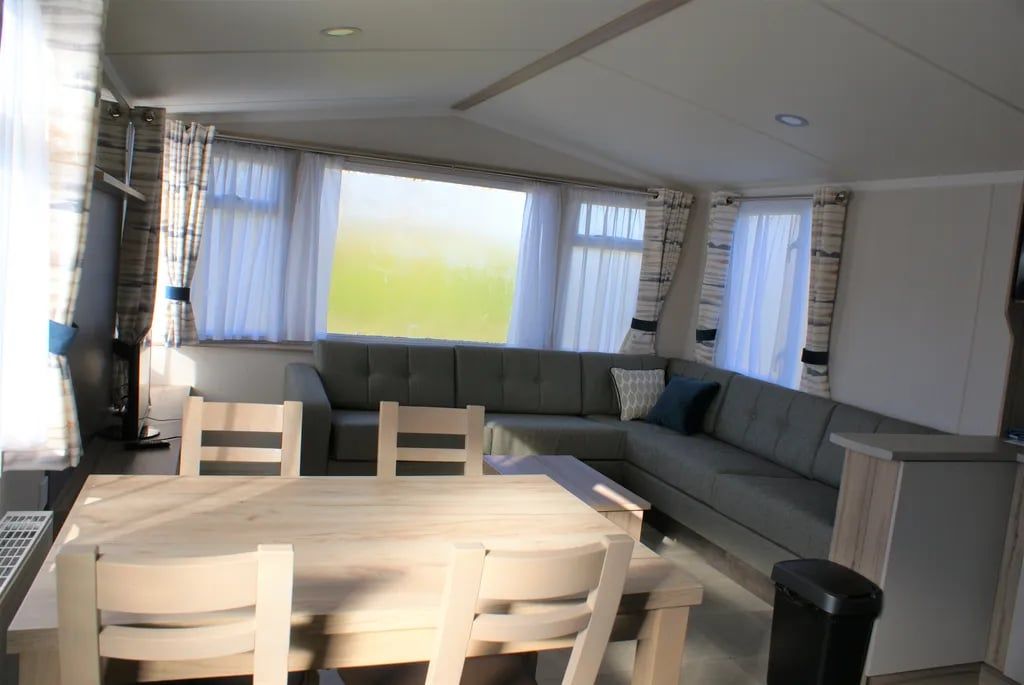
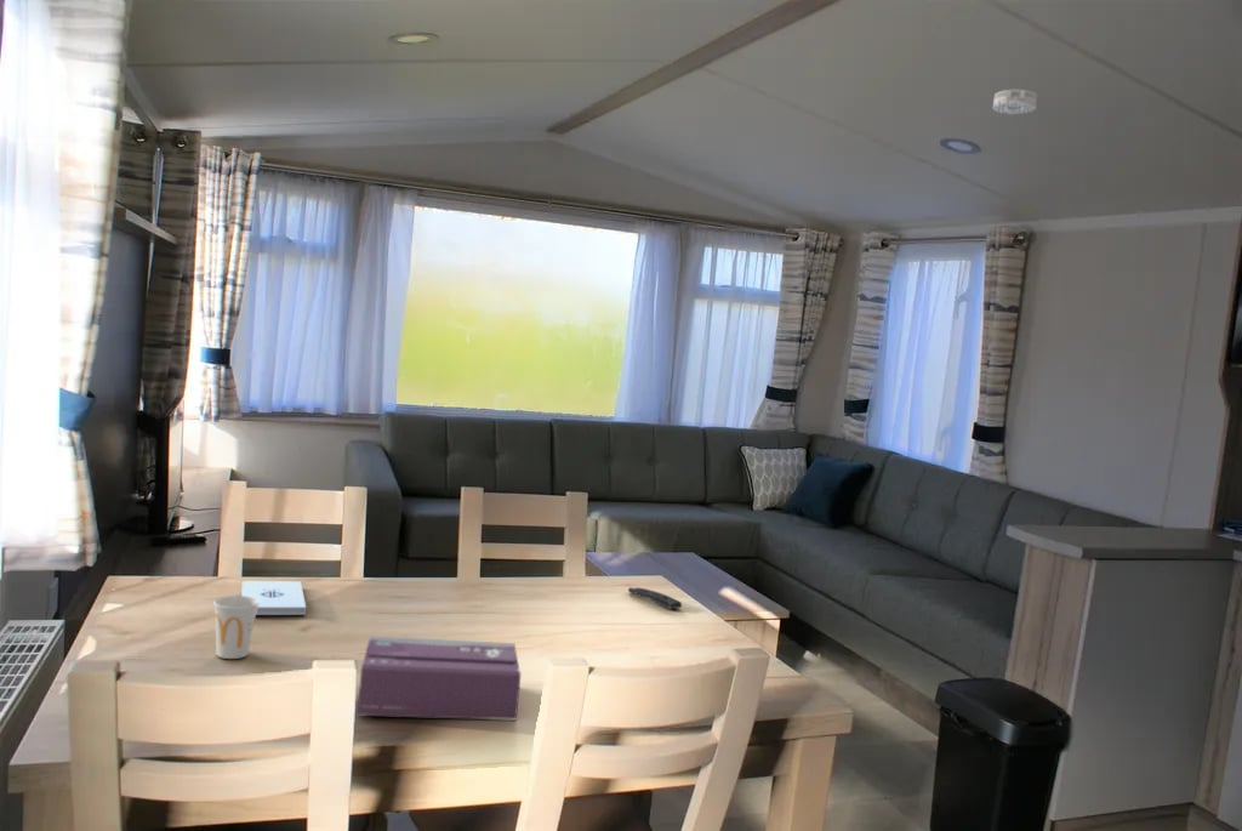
+ notepad (272, 597)
+ smoke detector (1014, 101)
+ remote control (651, 596)
+ tissue box (440, 676)
+ cup (234, 627)
